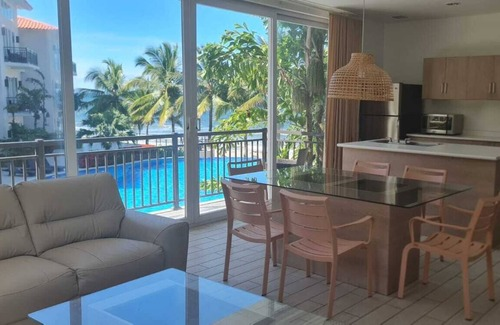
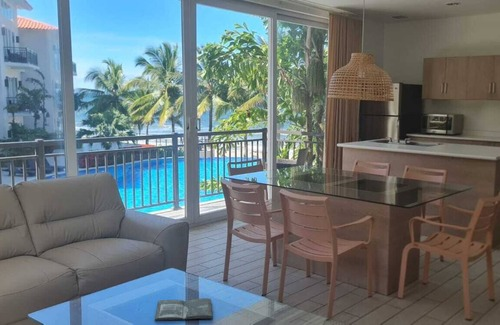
+ magazine (184, 308)
